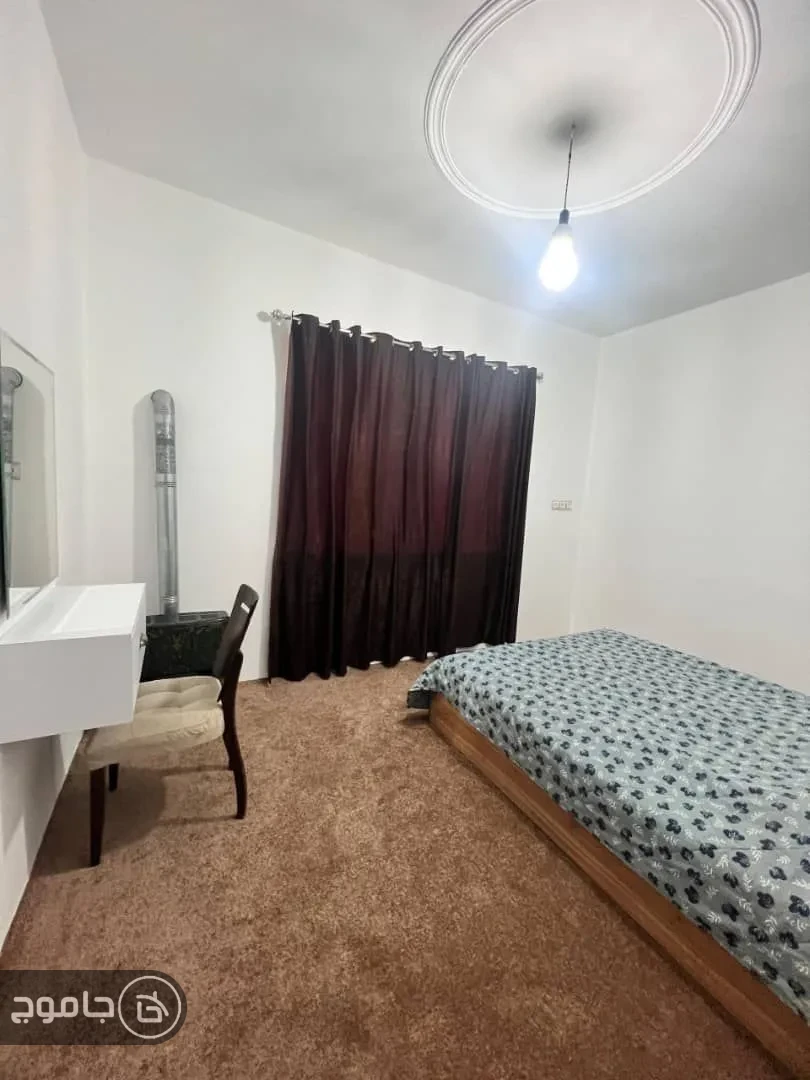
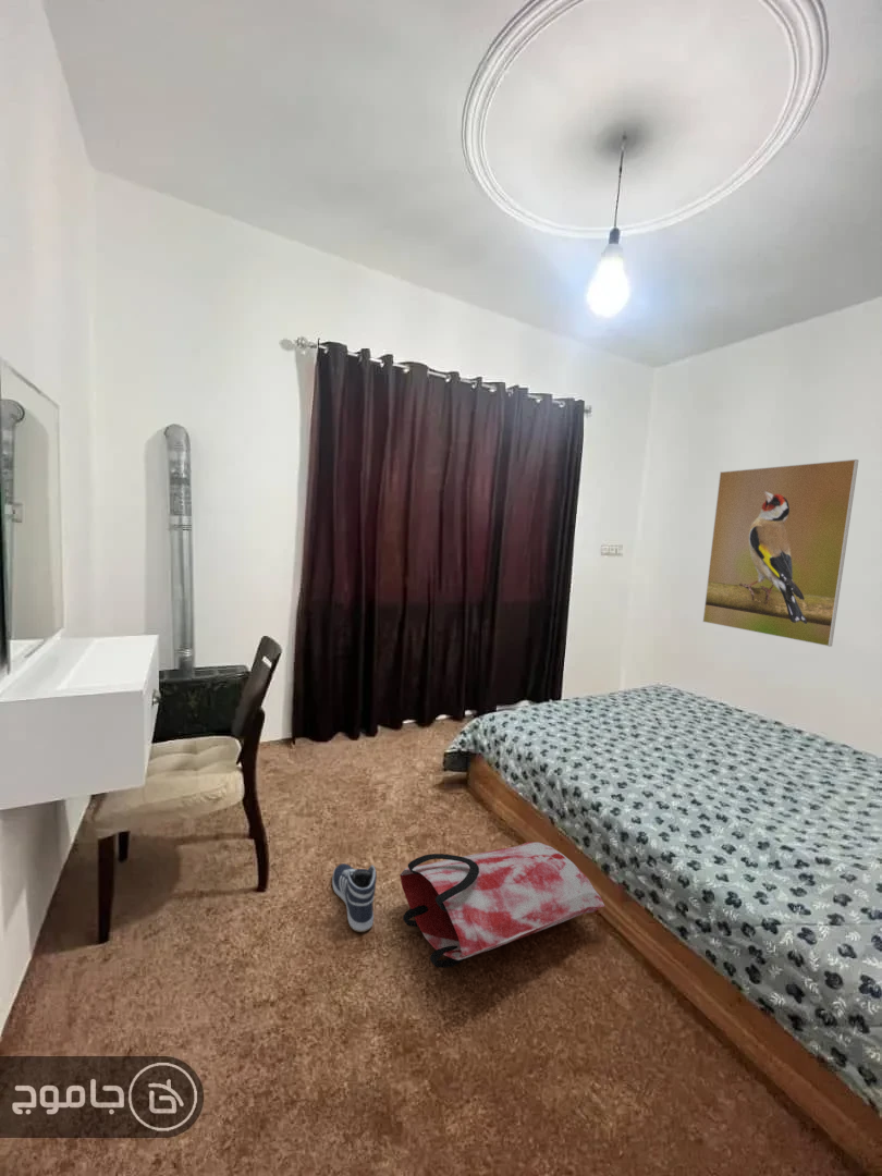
+ bag (500, 886)
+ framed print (770, 551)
+ sneaker (354, 878)
